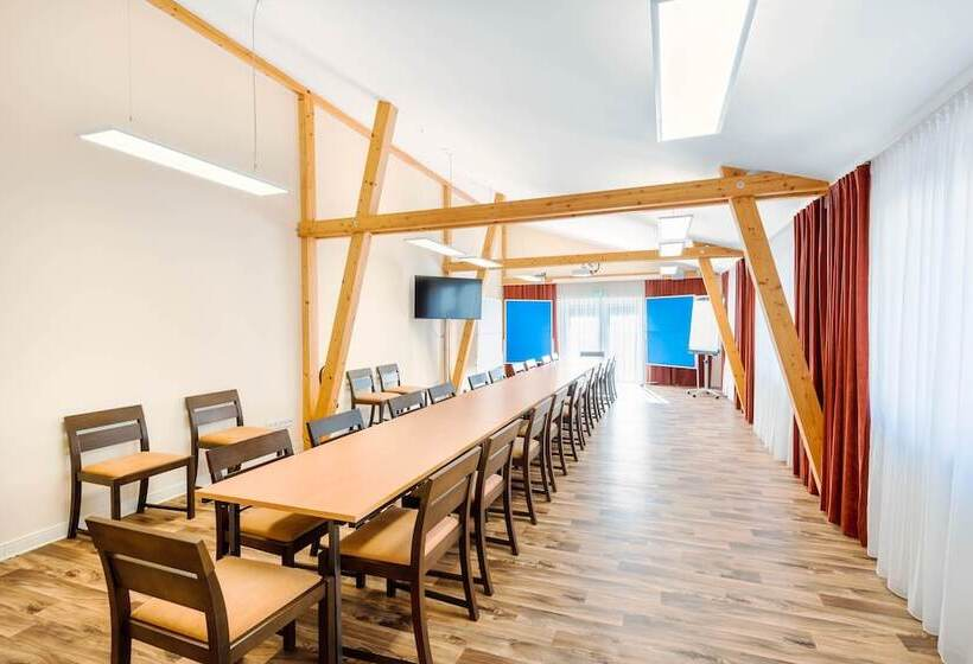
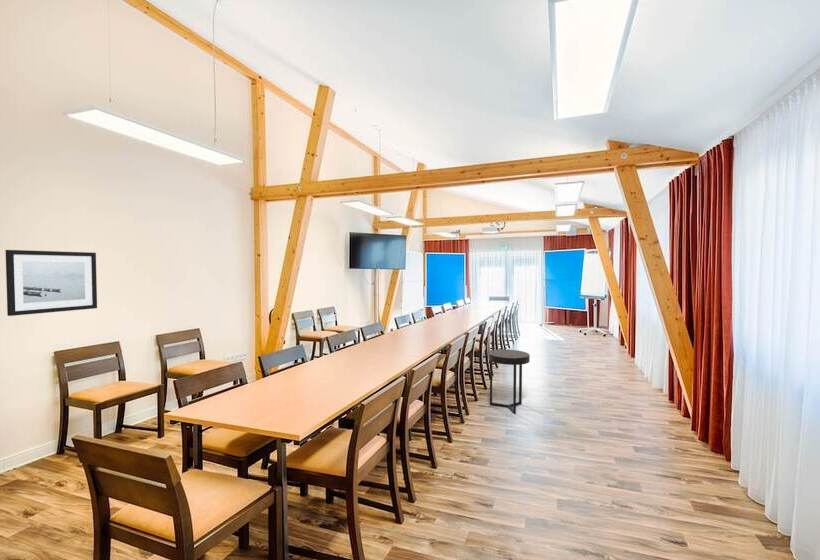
+ wall art (55, 281)
+ side table (513, 380)
